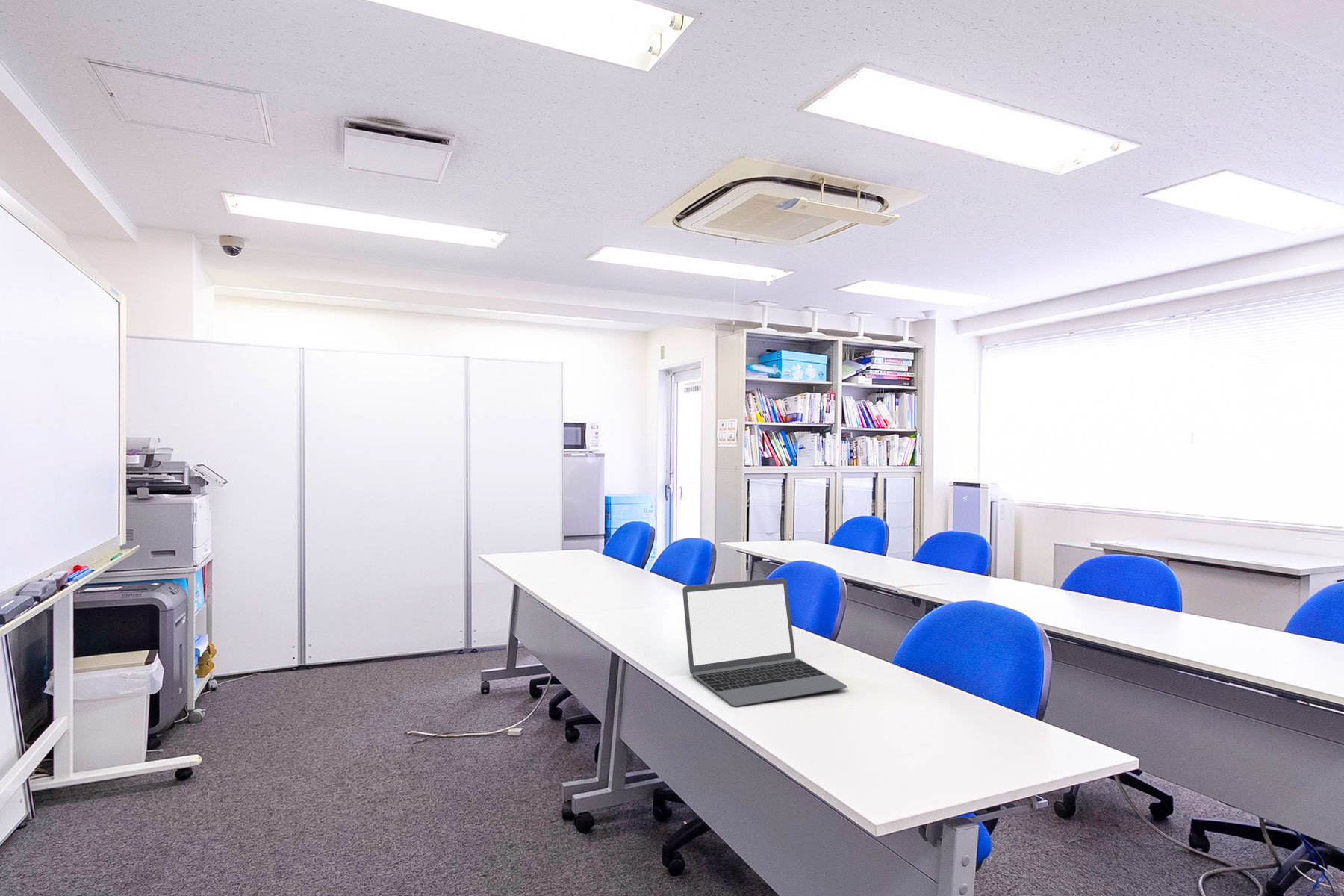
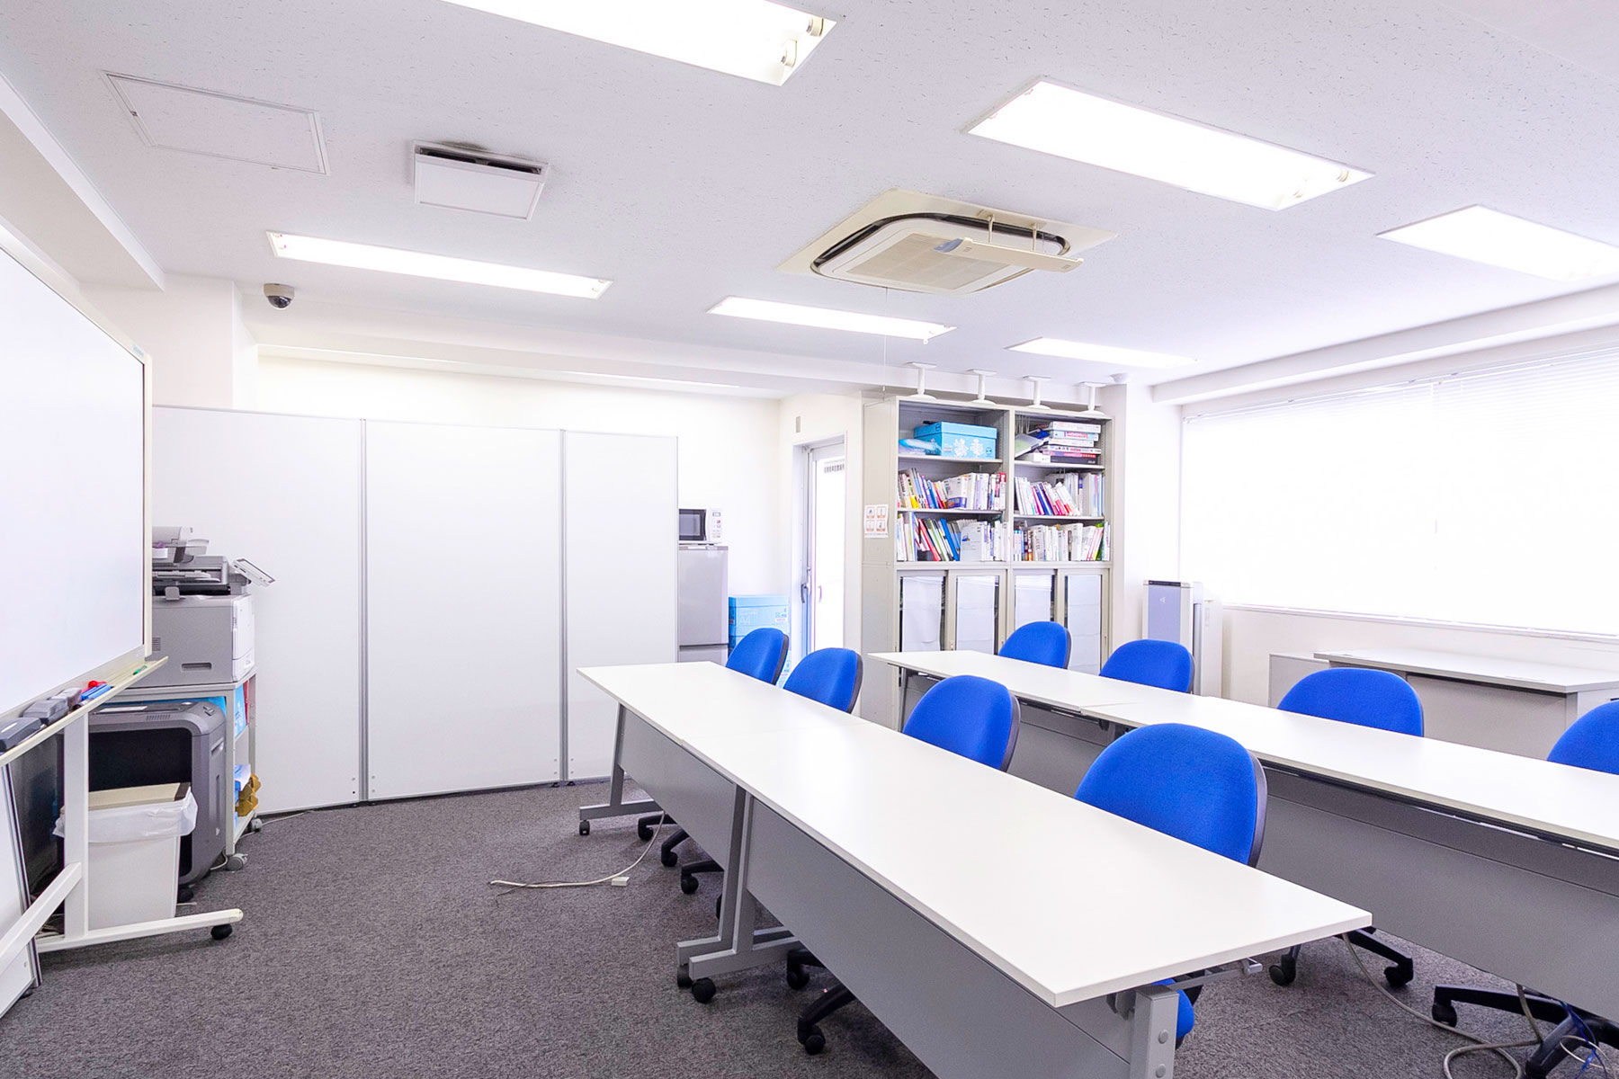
- laptop (762, 635)
